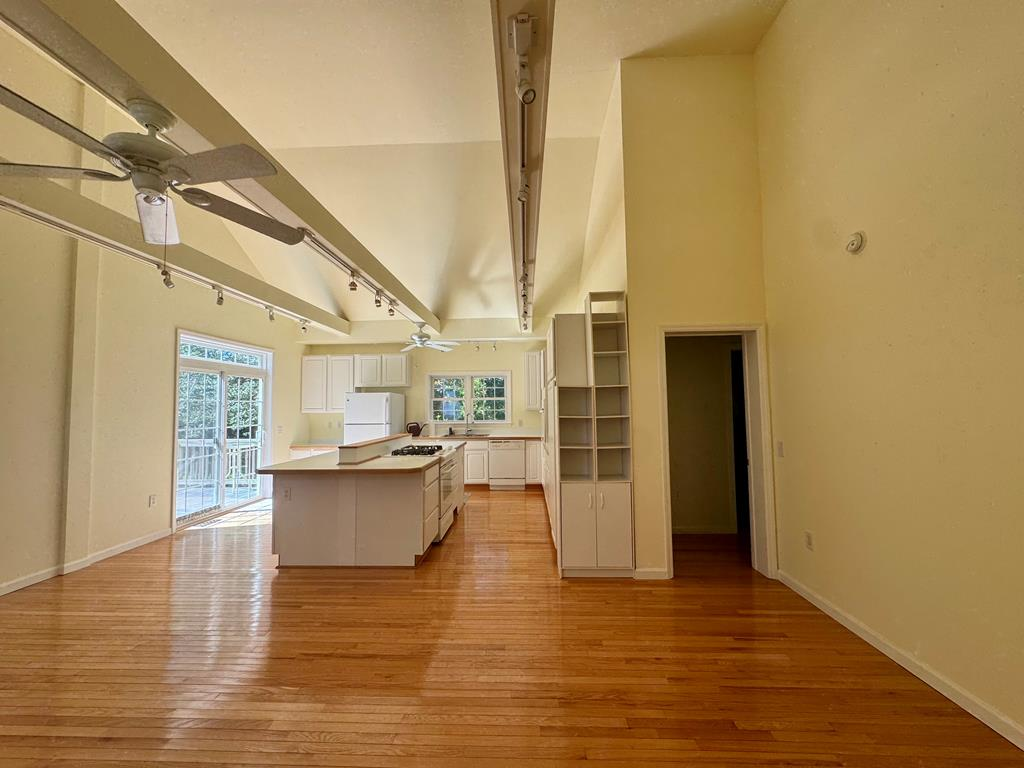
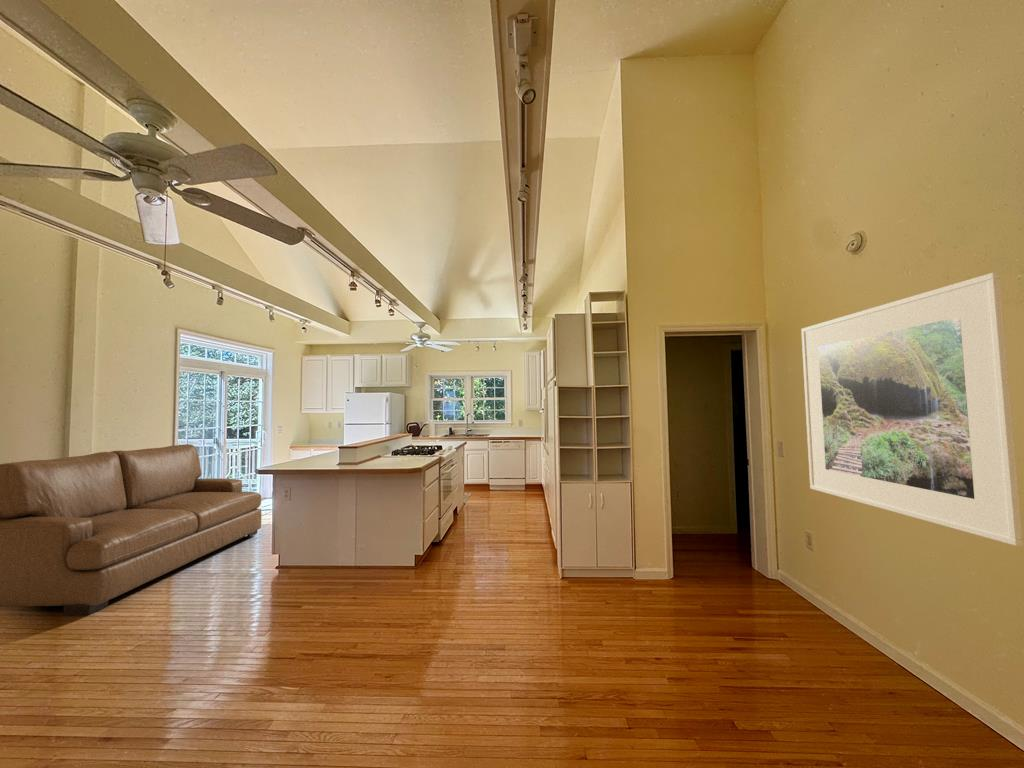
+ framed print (881, 407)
+ sofa (147, 507)
